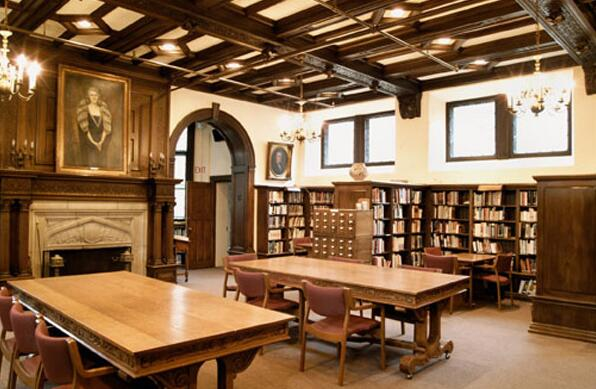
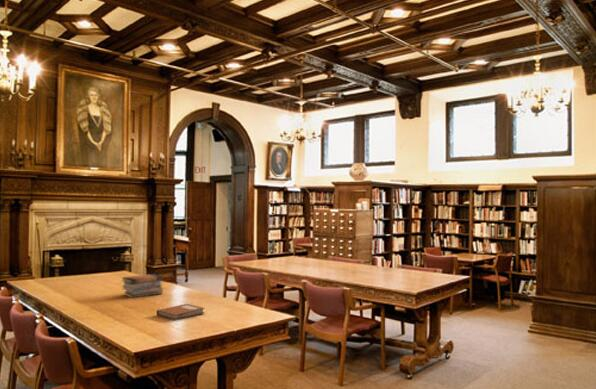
+ notebook (181, 311)
+ book stack (142, 285)
